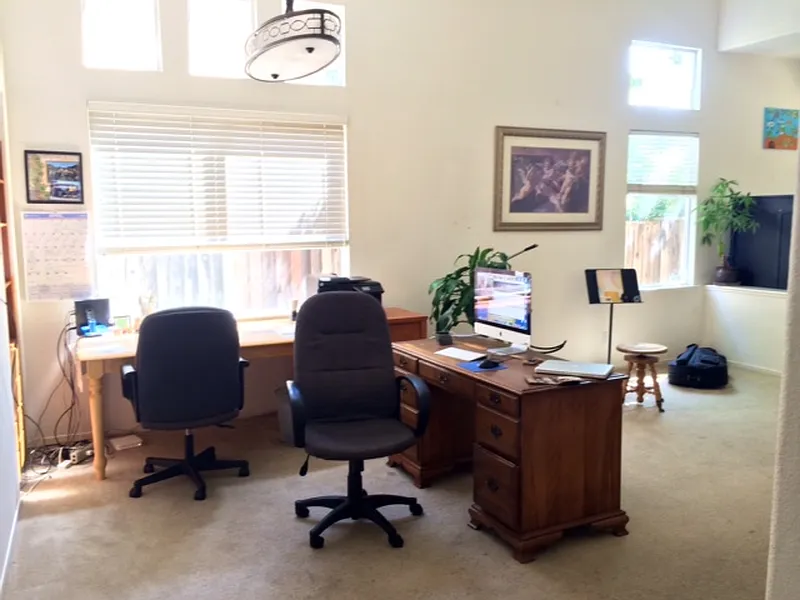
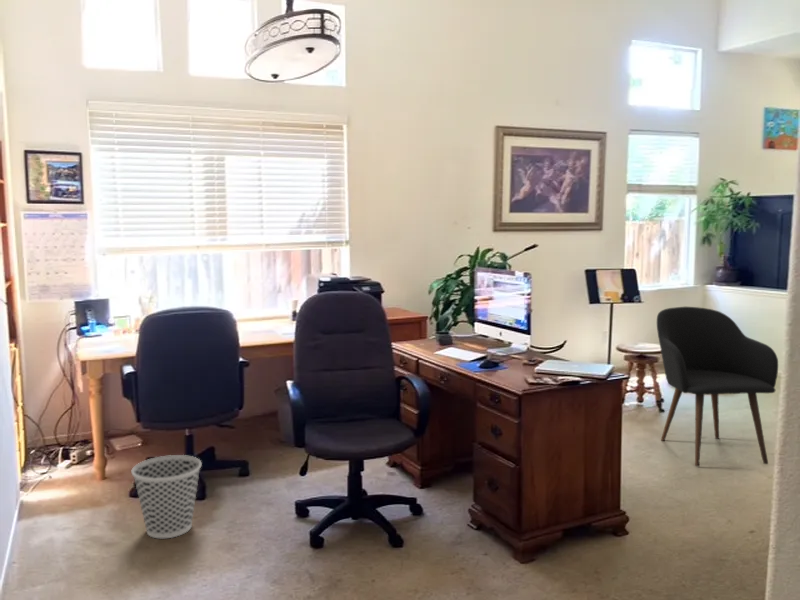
+ wastebasket (168, 497)
+ armchair (715, 382)
